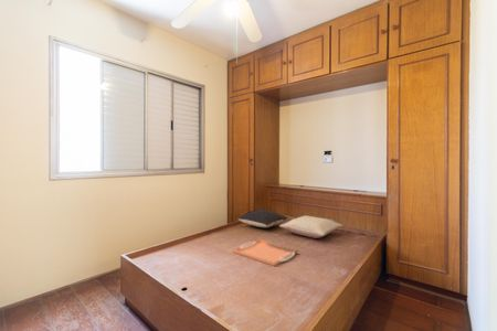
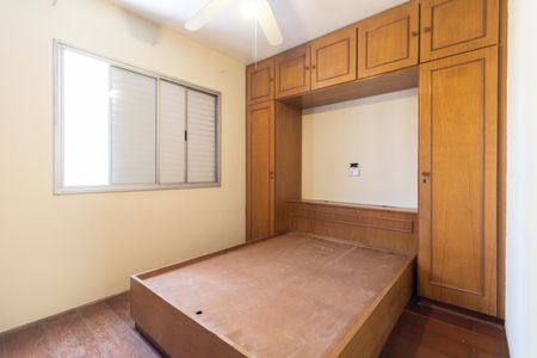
- pillow (310, 226)
- pillow (263, 218)
- serving tray (265, 250)
